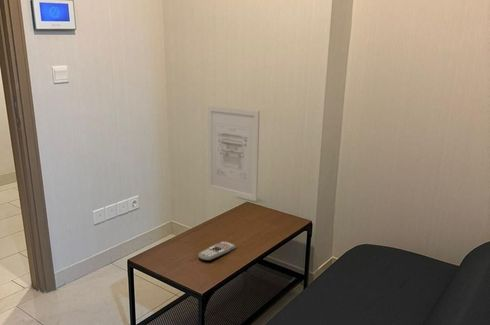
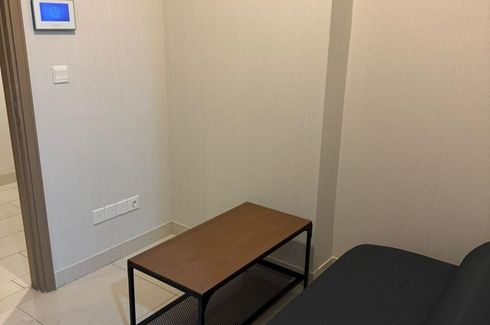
- remote control (216, 251)
- wall art (232, 152)
